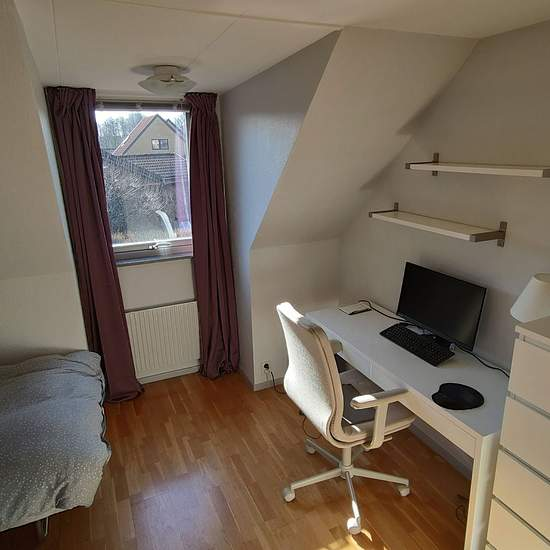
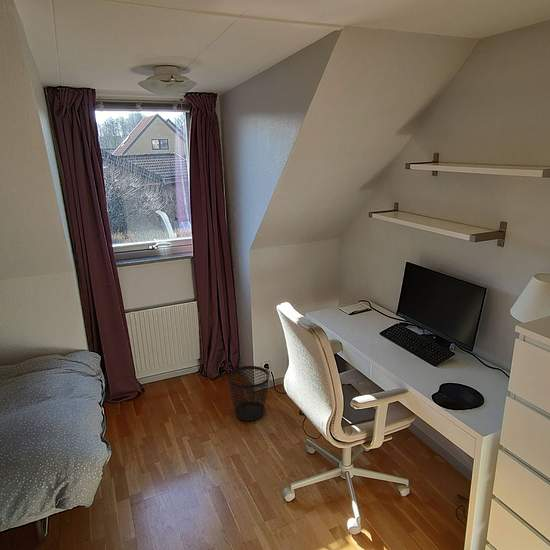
+ wastebasket (249, 393)
